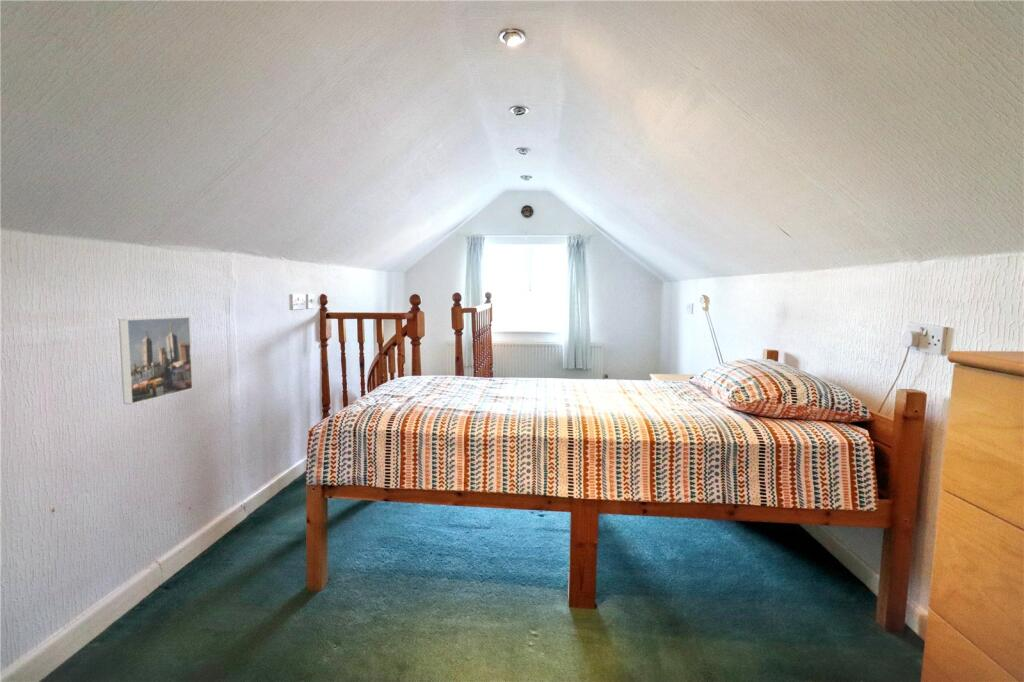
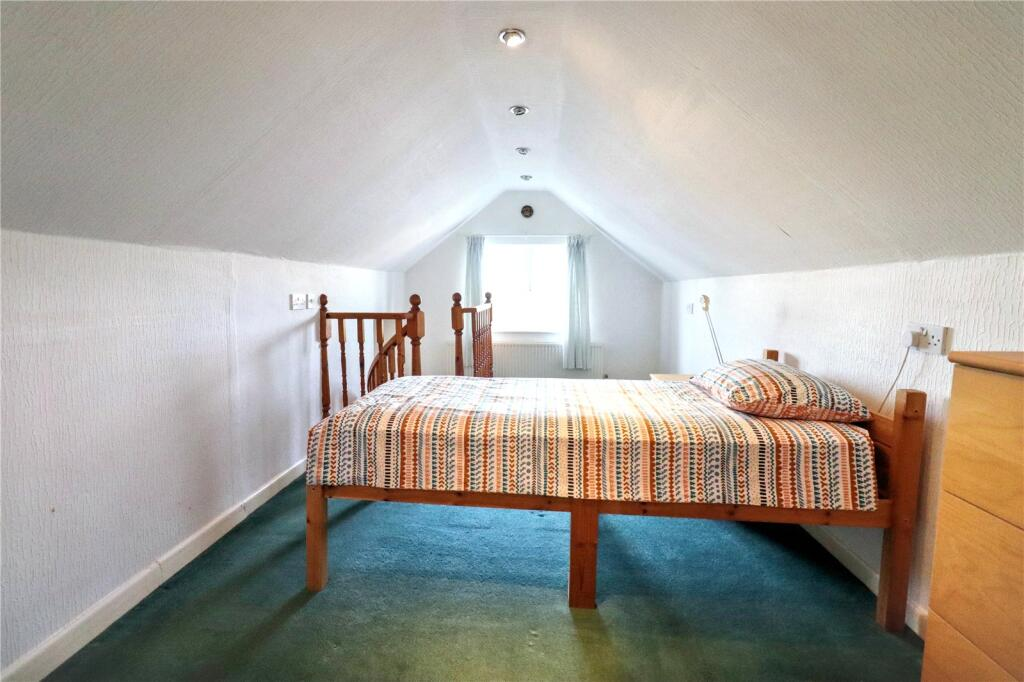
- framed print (159, 357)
